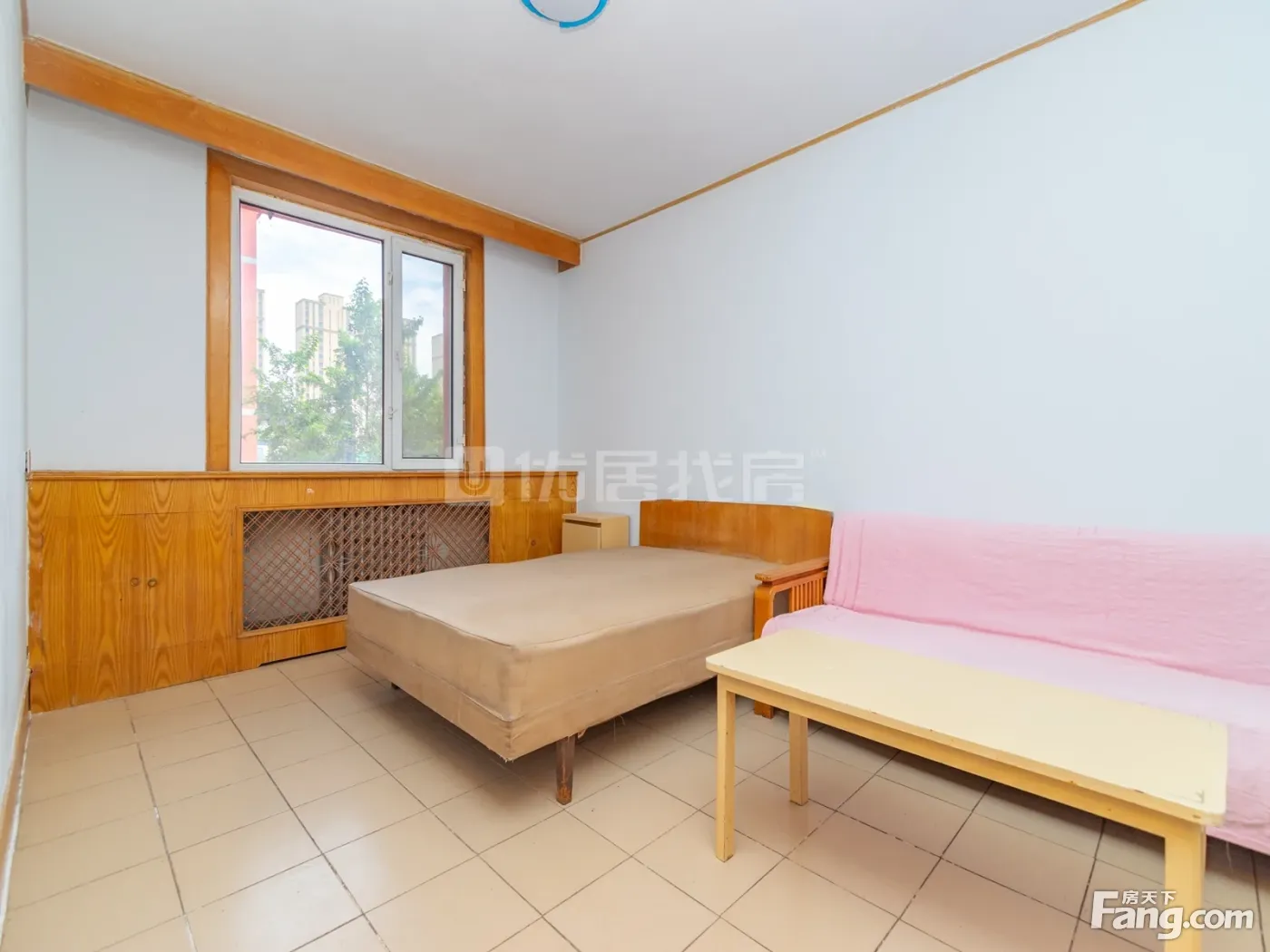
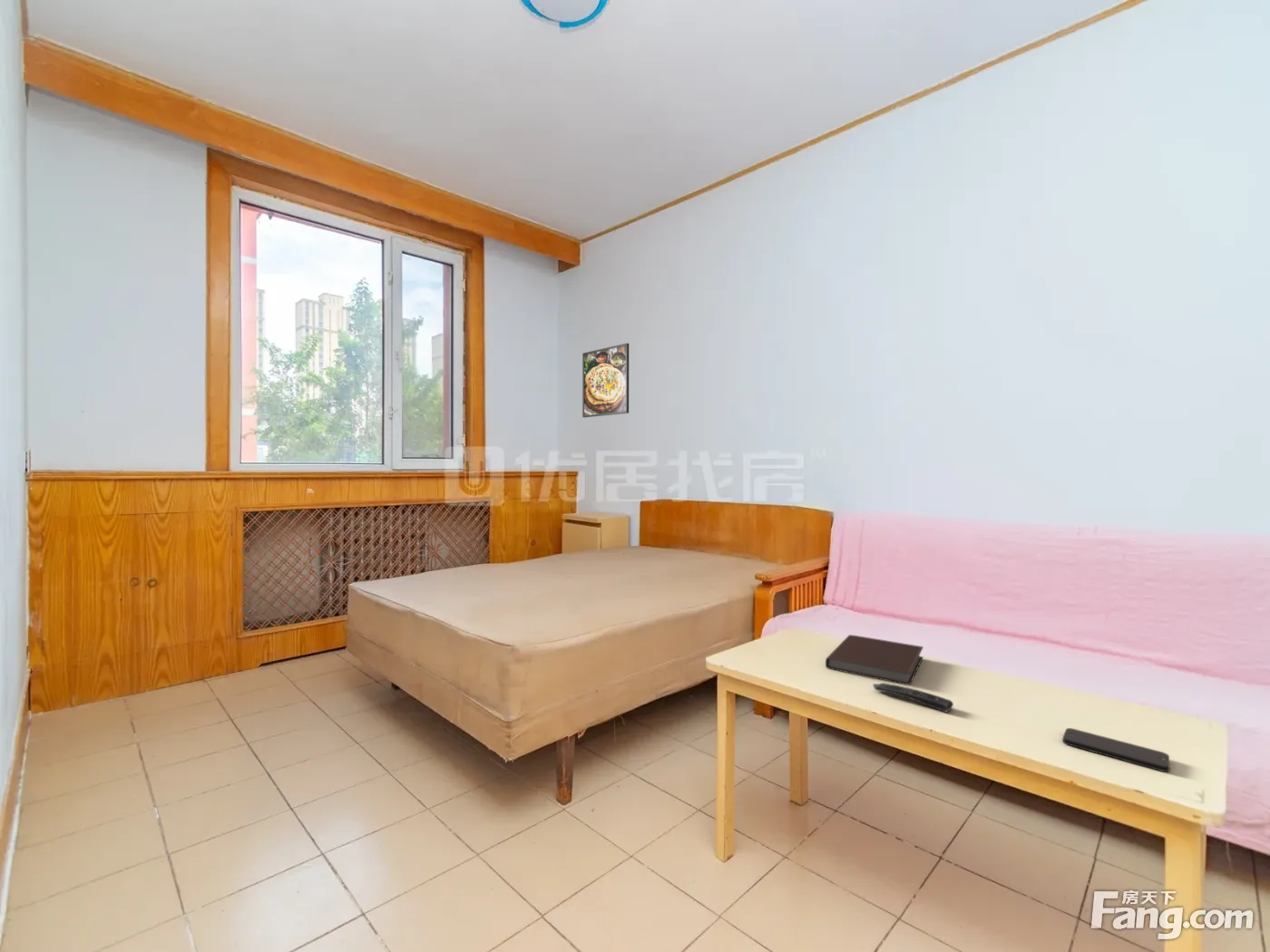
+ remote control (910, 695)
+ smartphone (1114, 748)
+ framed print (604, 382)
+ notebook (875, 656)
